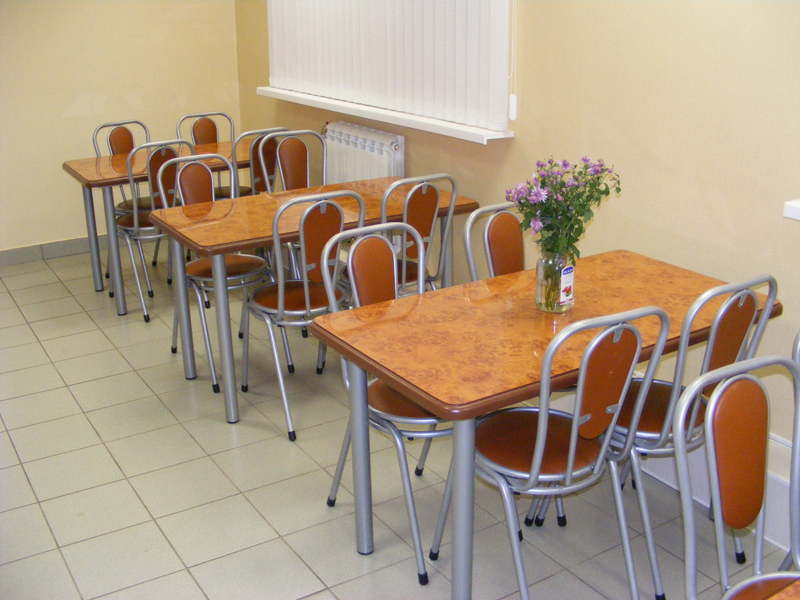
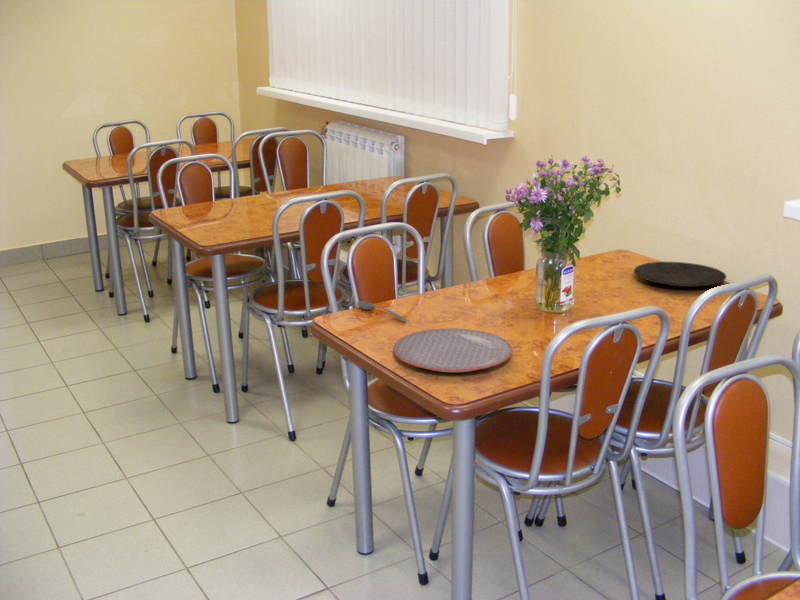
+ soupspoon (381, 308)
+ plate (452, 352)
+ plate (678, 276)
